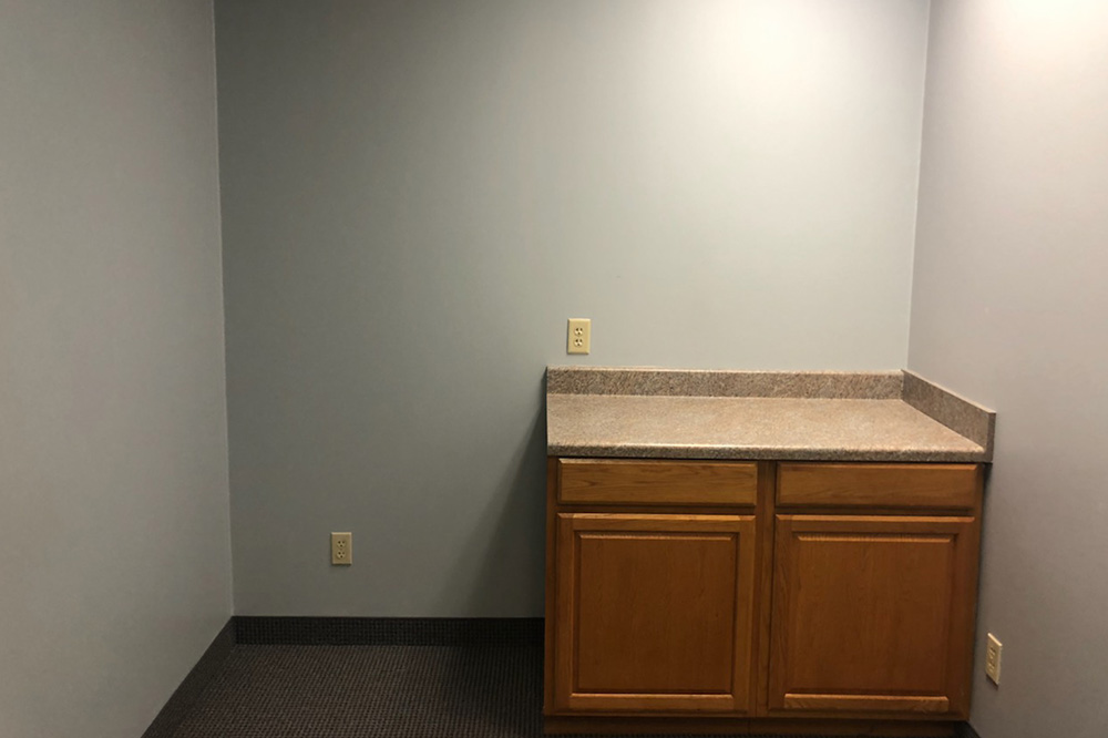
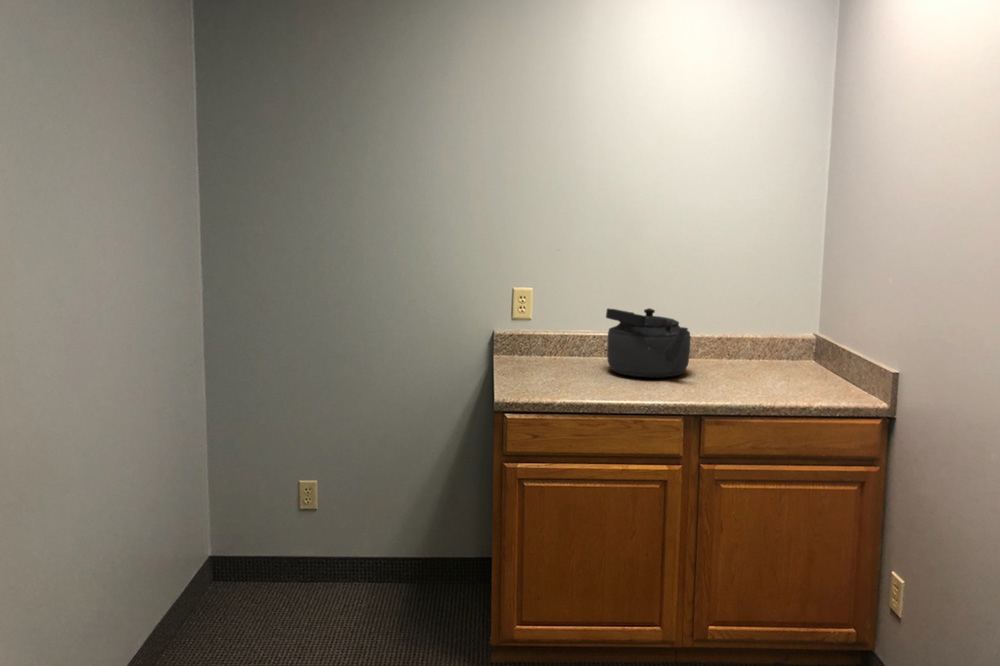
+ kettle (648, 340)
